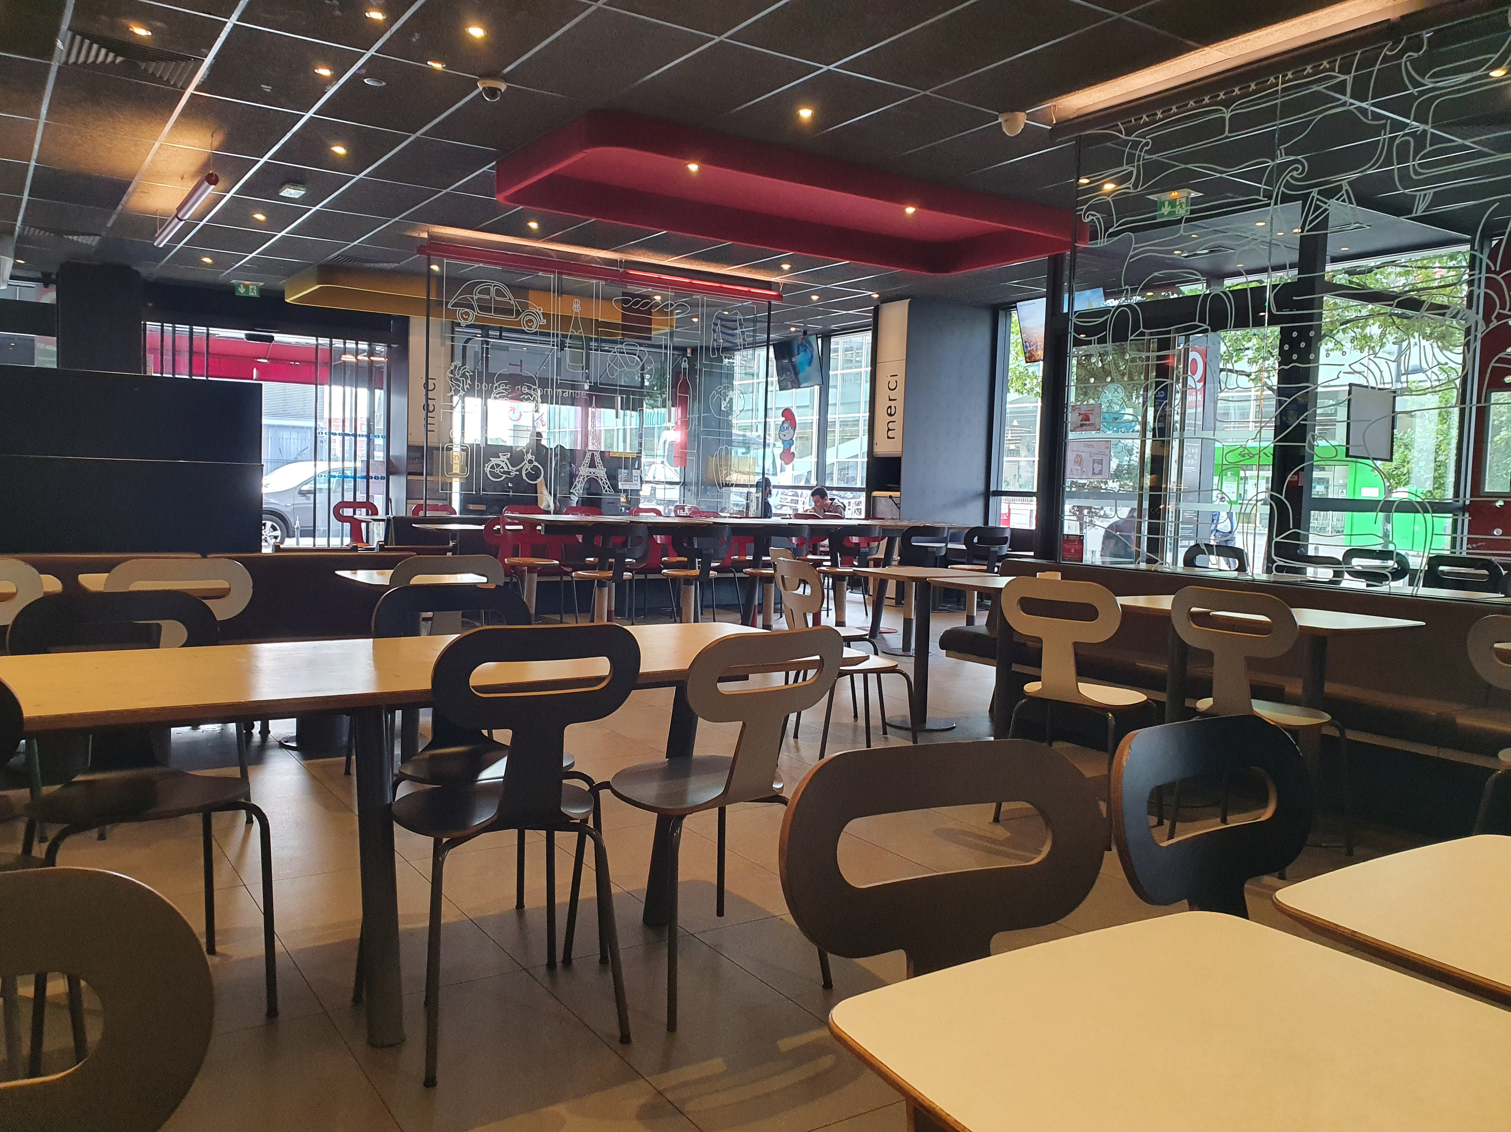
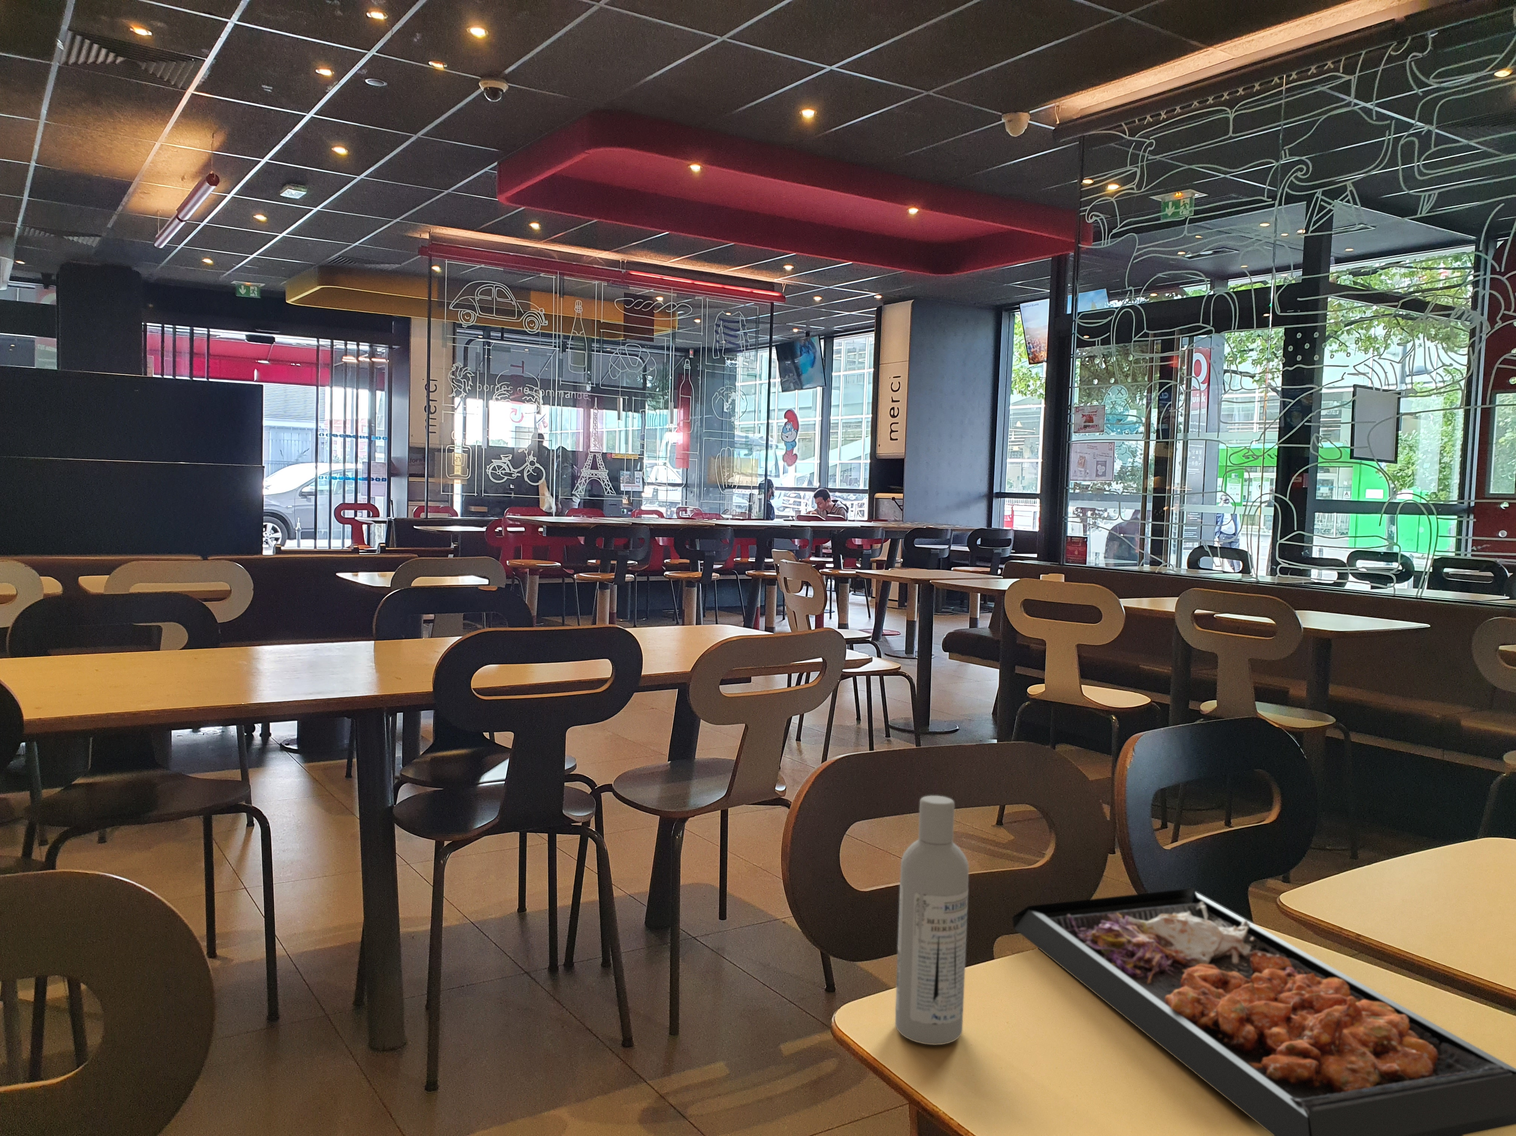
+ food tray (1239, 981)
+ bottle (932, 915)
